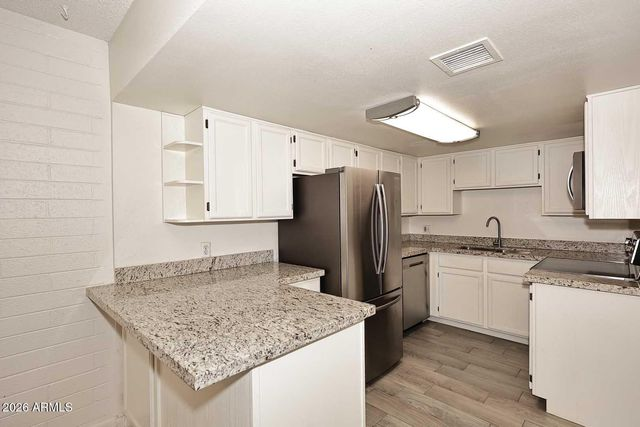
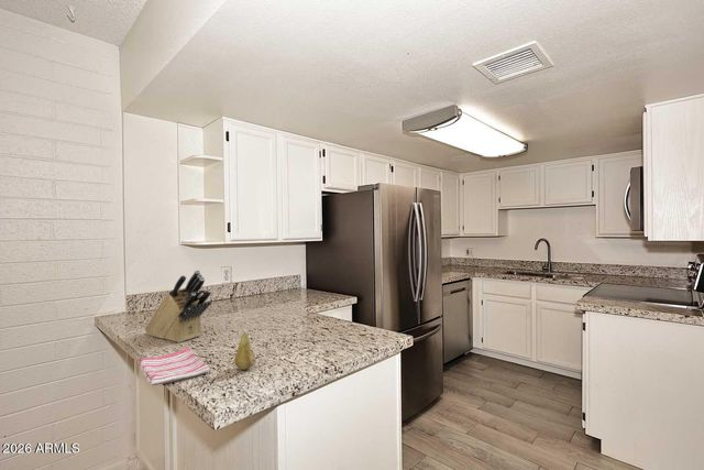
+ dish towel (173, 364)
+ fruit (244, 351)
+ knife block (177, 303)
